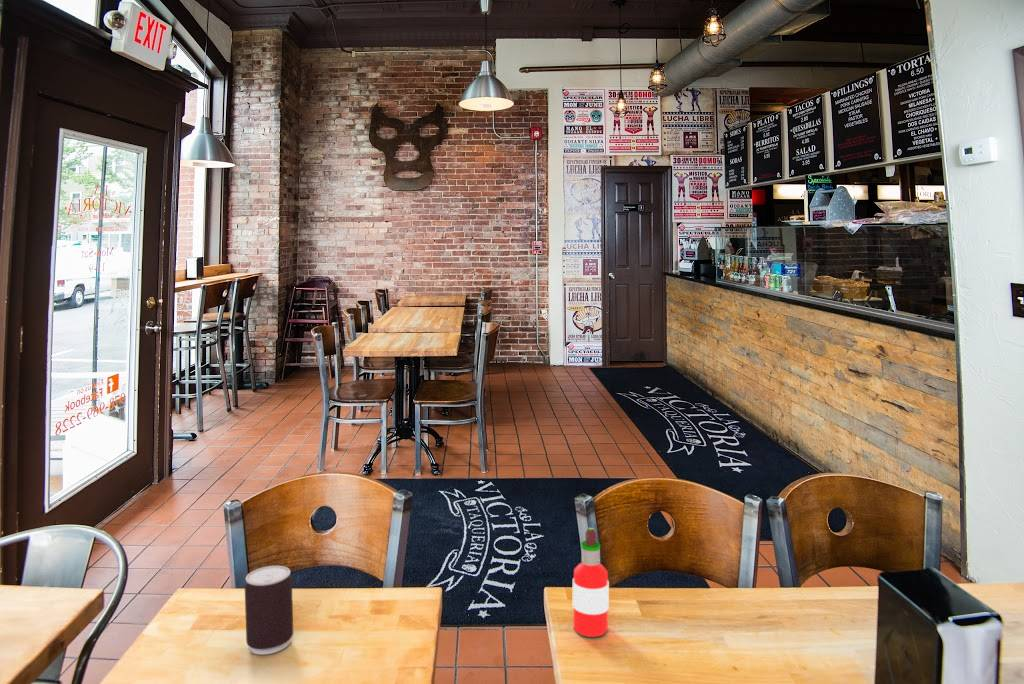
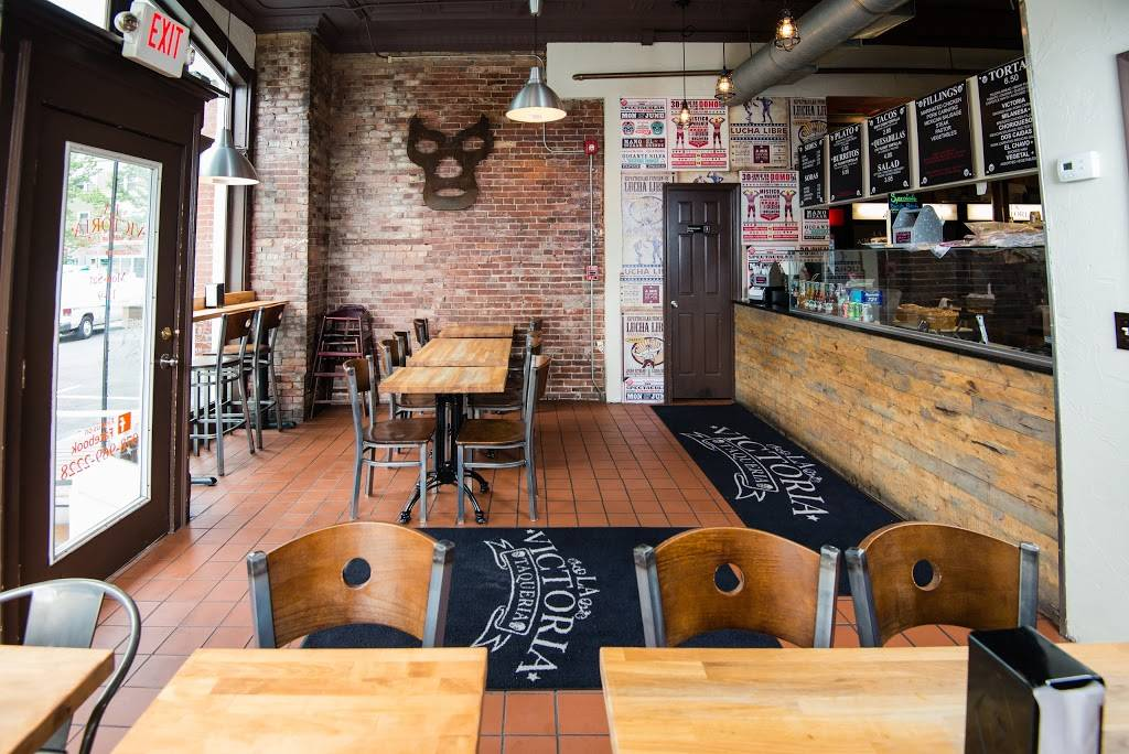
- hot sauce (590, 578)
- beverage can (269, 609)
